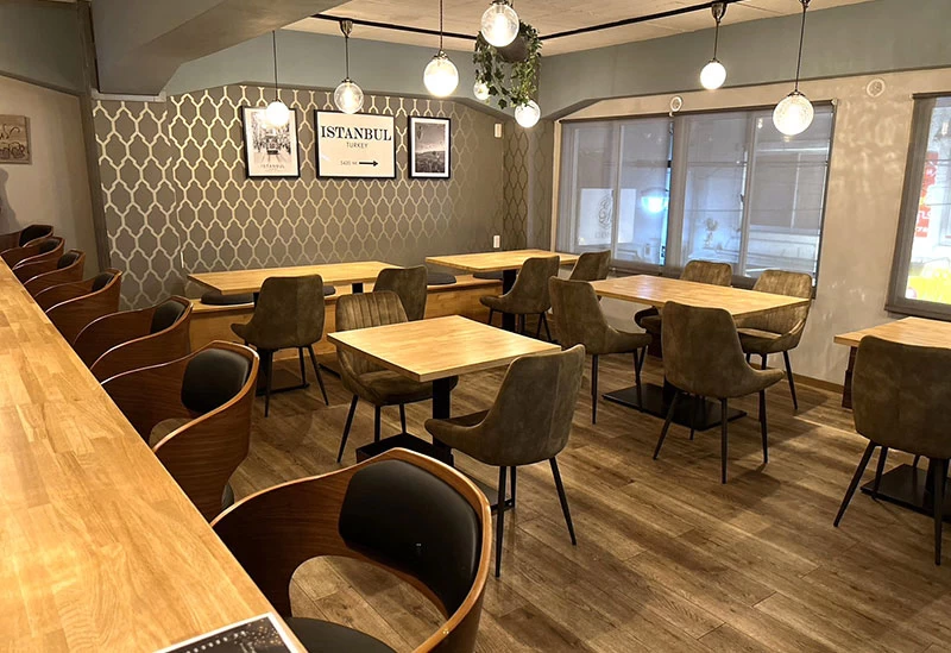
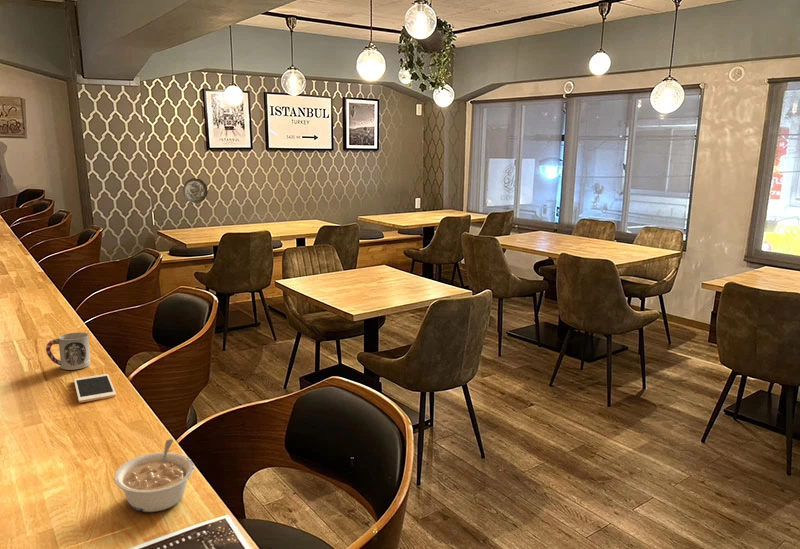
+ legume (154, 479)
+ cell phone (94, 387)
+ cup (68, 351)
+ decorative plate (195, 190)
